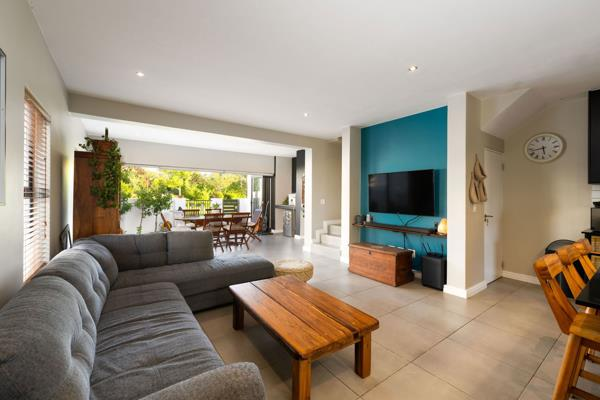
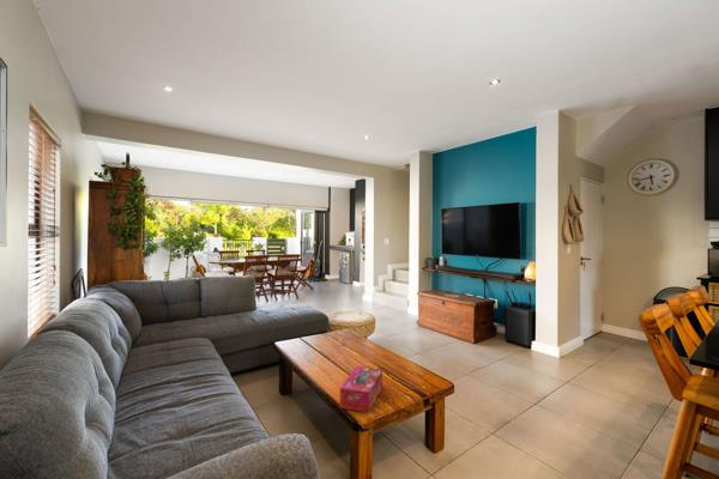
+ tissue box (362, 387)
